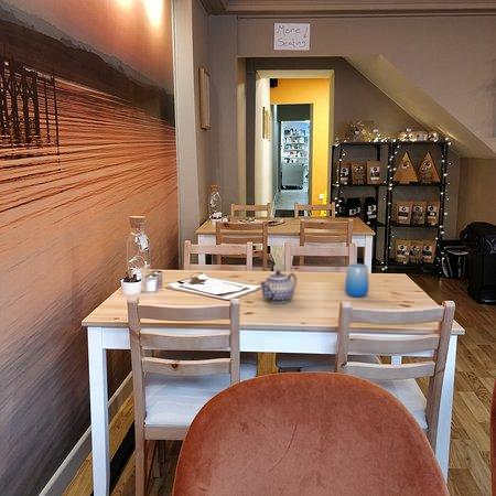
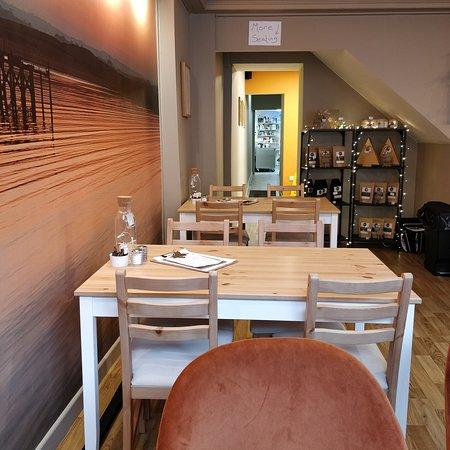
- cup (356, 280)
- teapot (278, 285)
